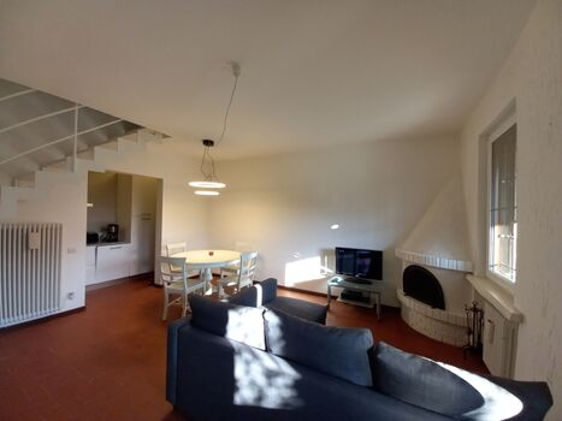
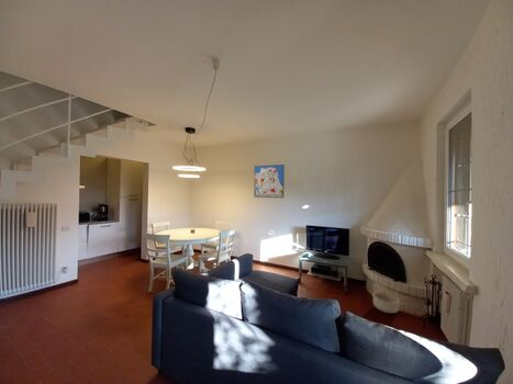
+ wall art (268, 181)
+ basket (384, 293)
